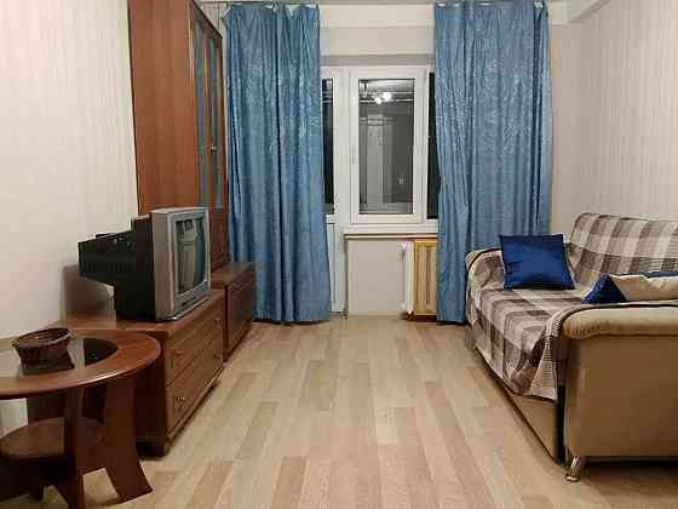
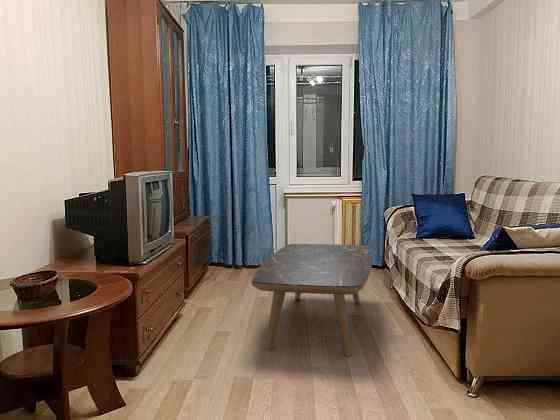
+ coffee table (318, 292)
